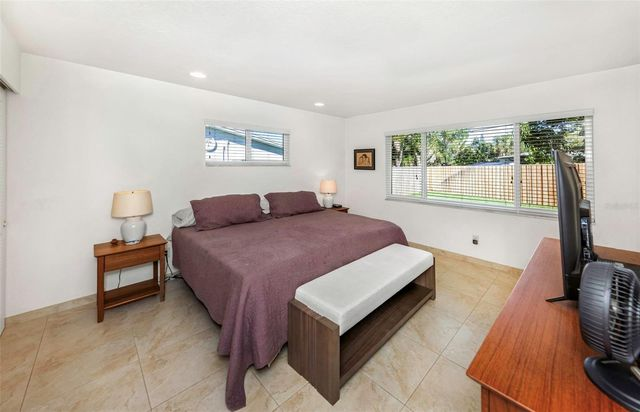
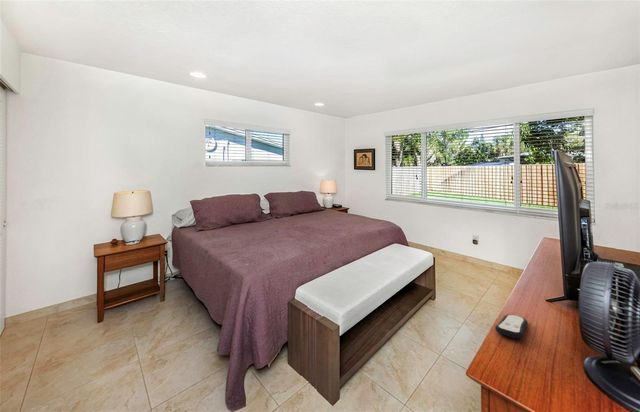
+ remote control (512, 325)
